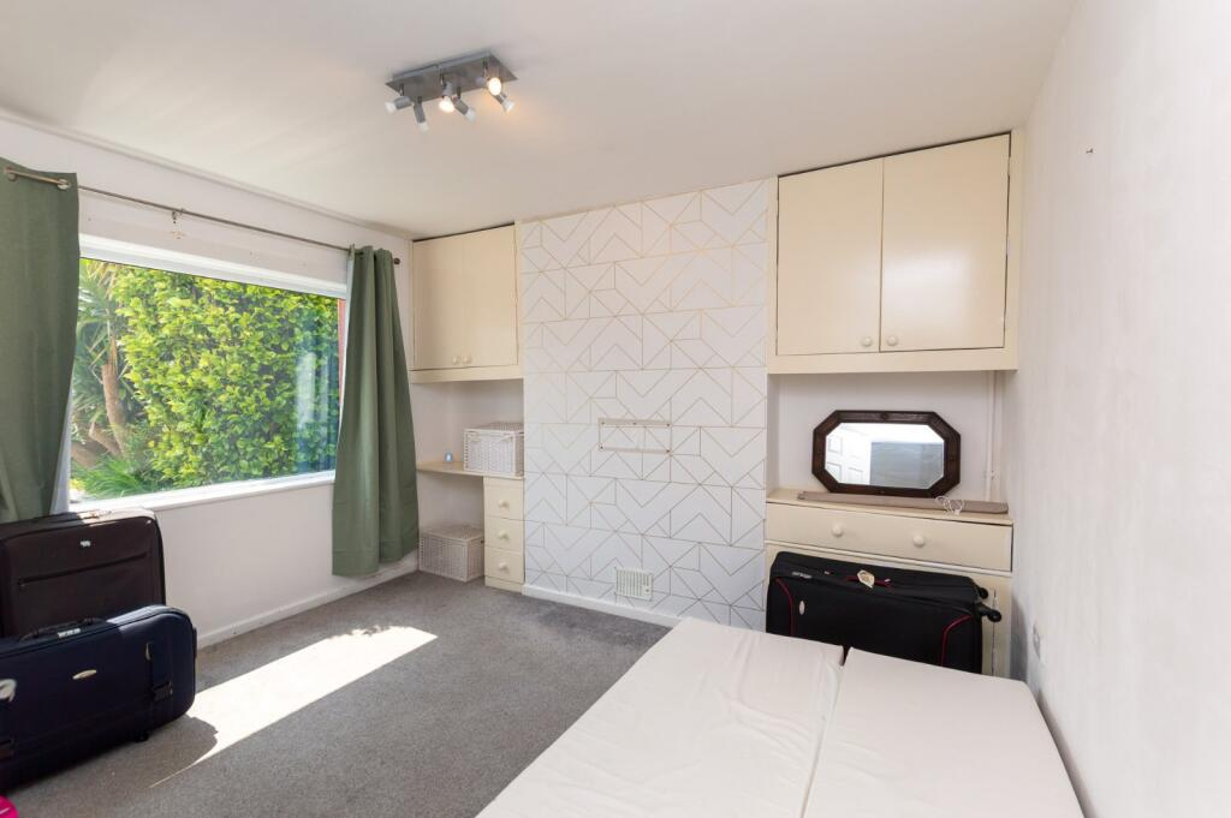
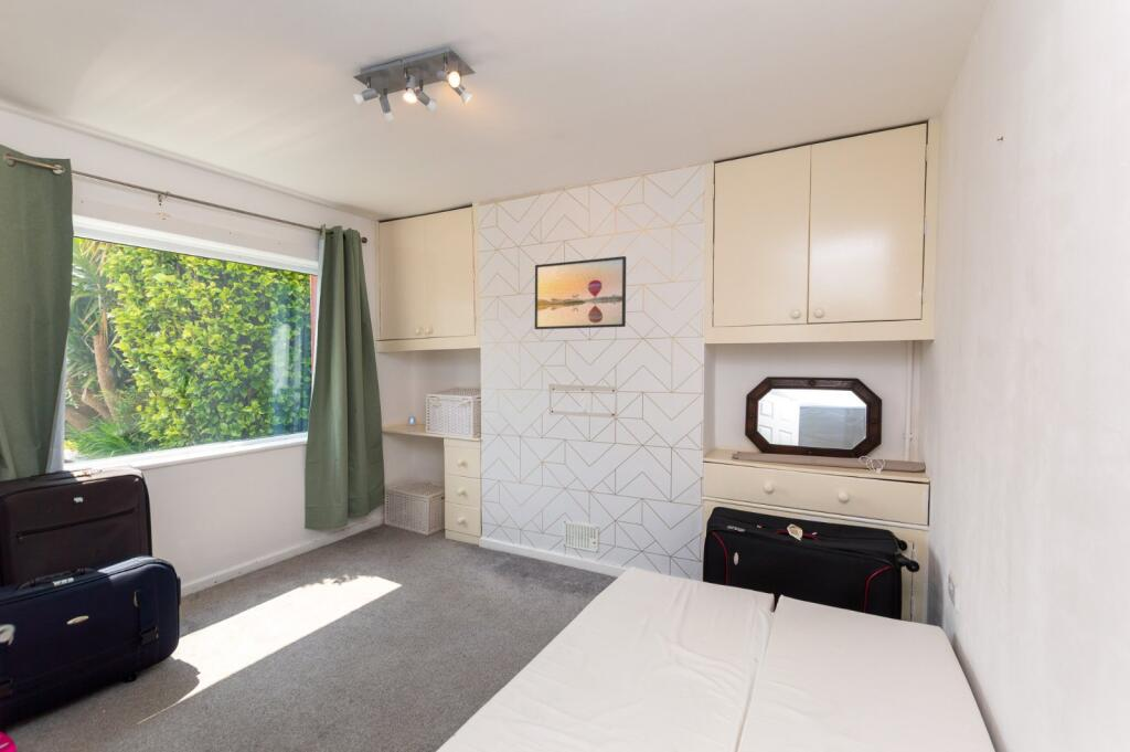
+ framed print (578, 294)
